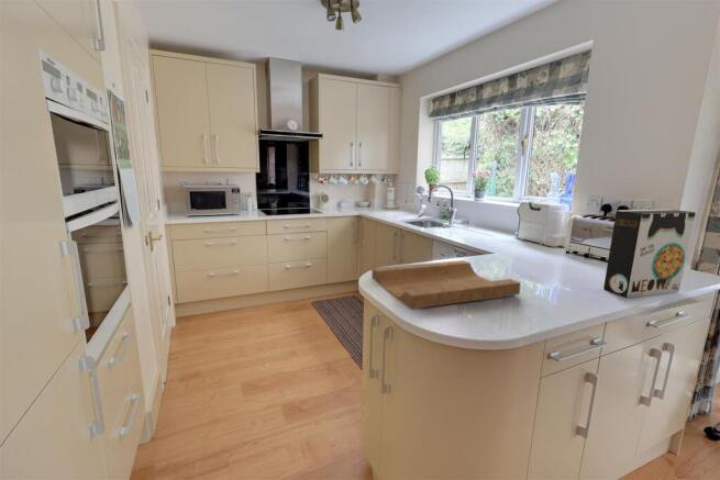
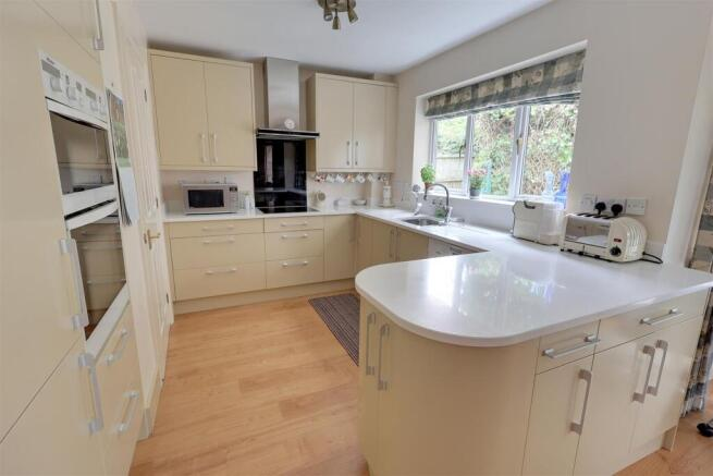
- cereal box (647, 252)
- cutting board (441, 280)
